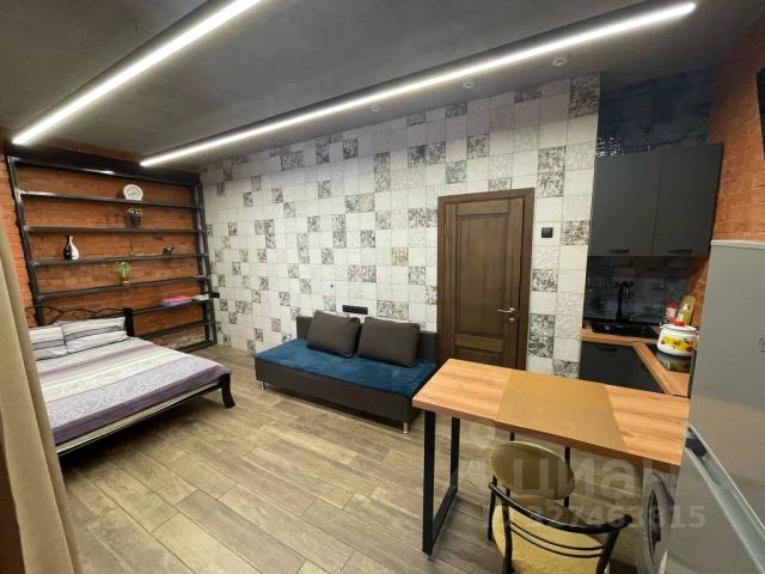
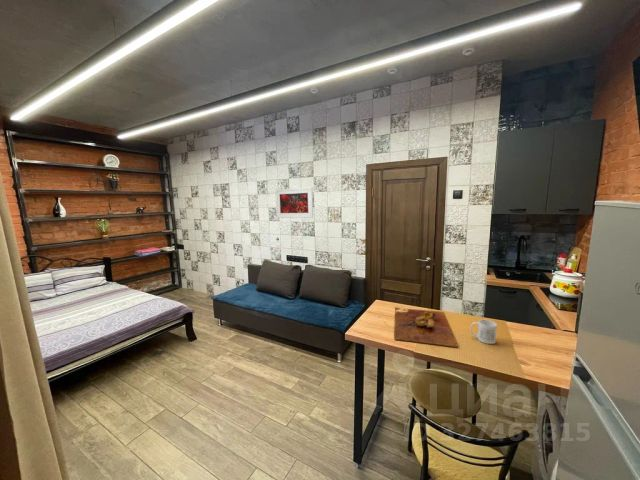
+ cutting board (421, 319)
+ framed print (293, 203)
+ mug (483, 330)
